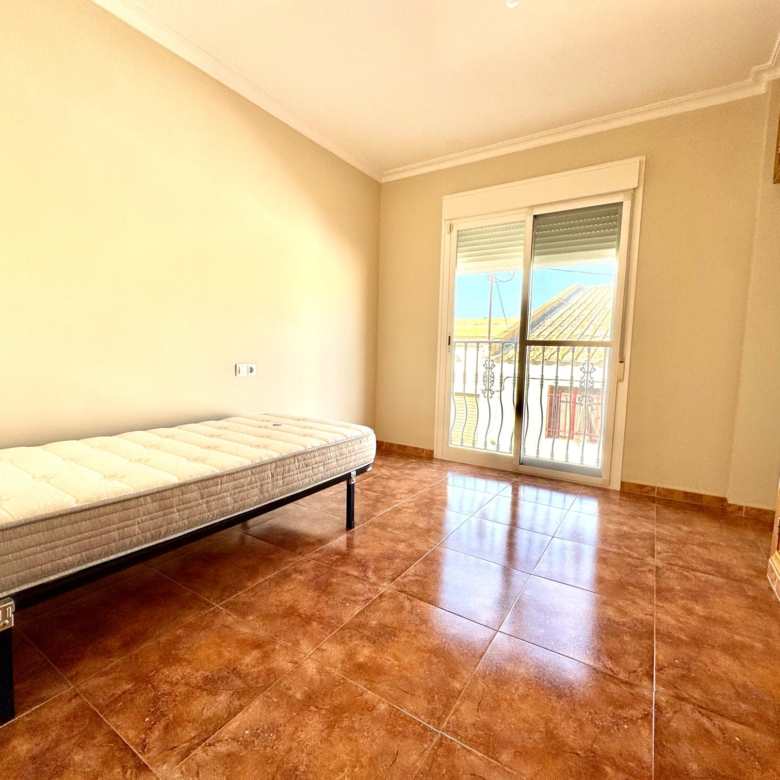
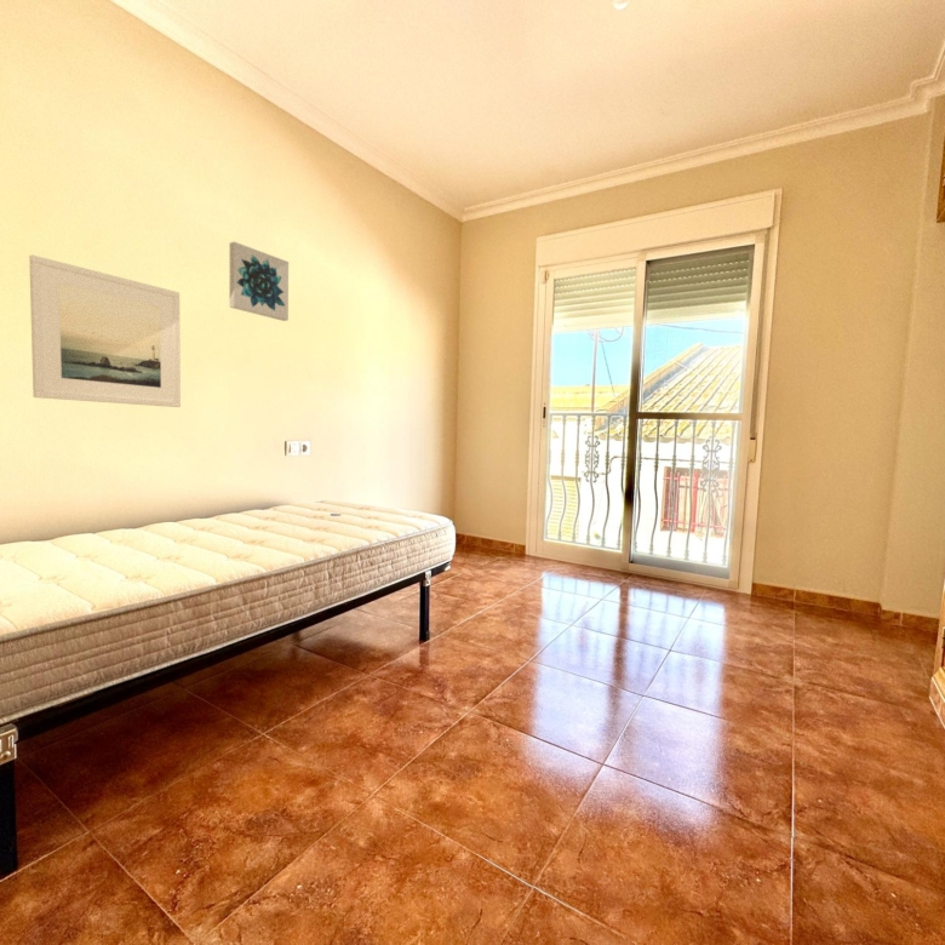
+ wall art (259, 284)
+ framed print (113, 339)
